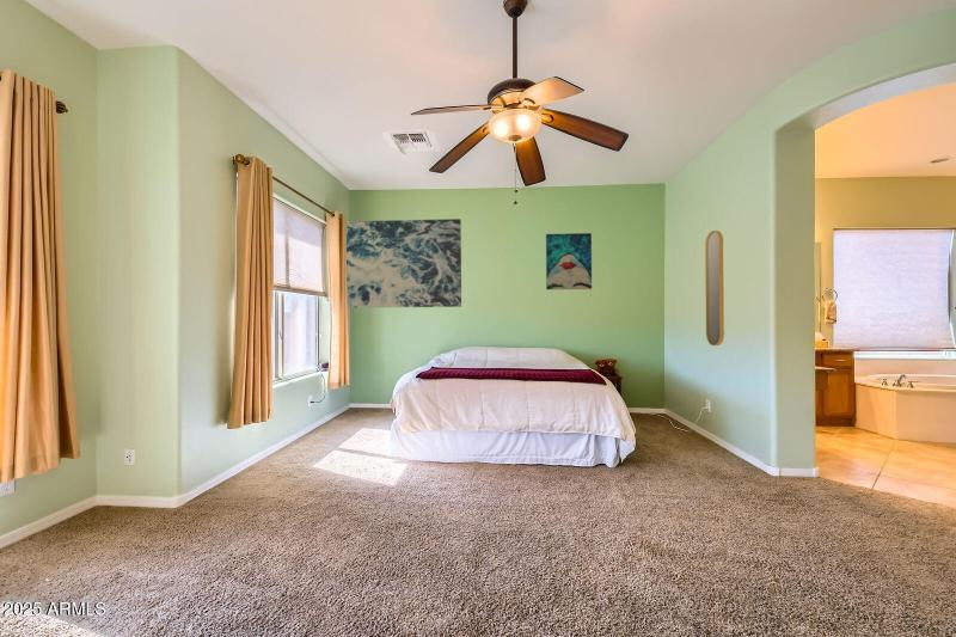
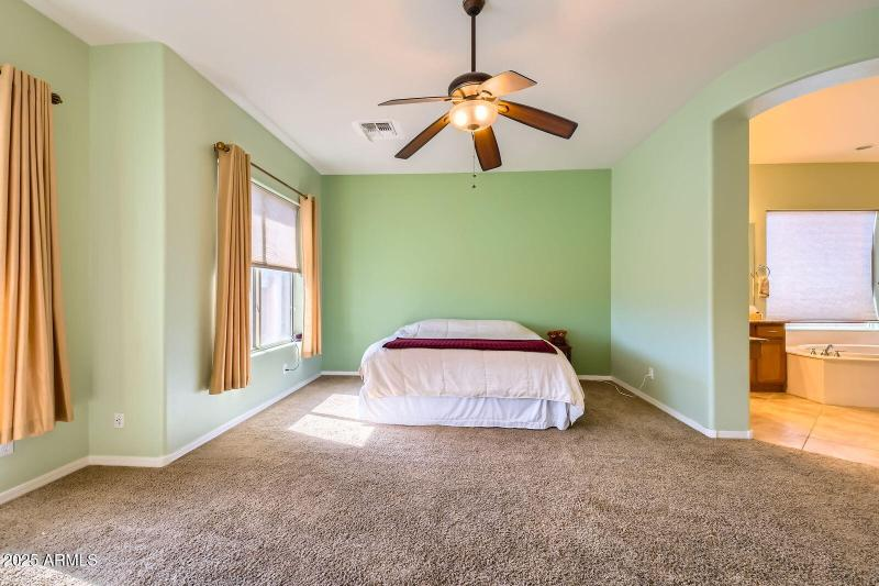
- wall art (568, 261)
- wall art (396, 264)
- home mirror (713, 288)
